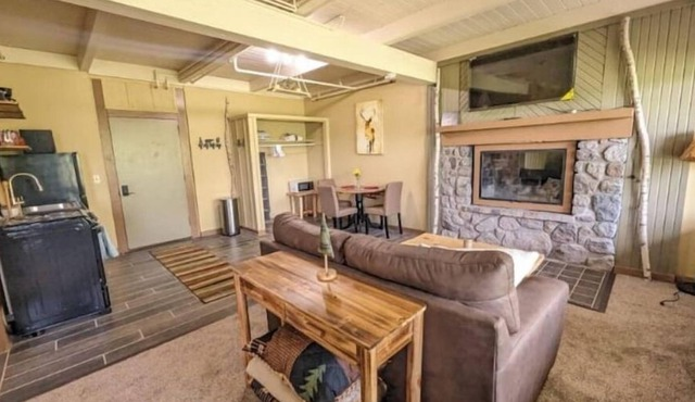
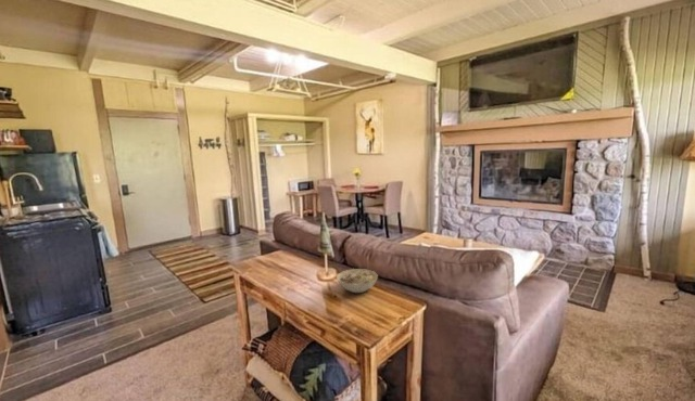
+ bowl (357, 280)
